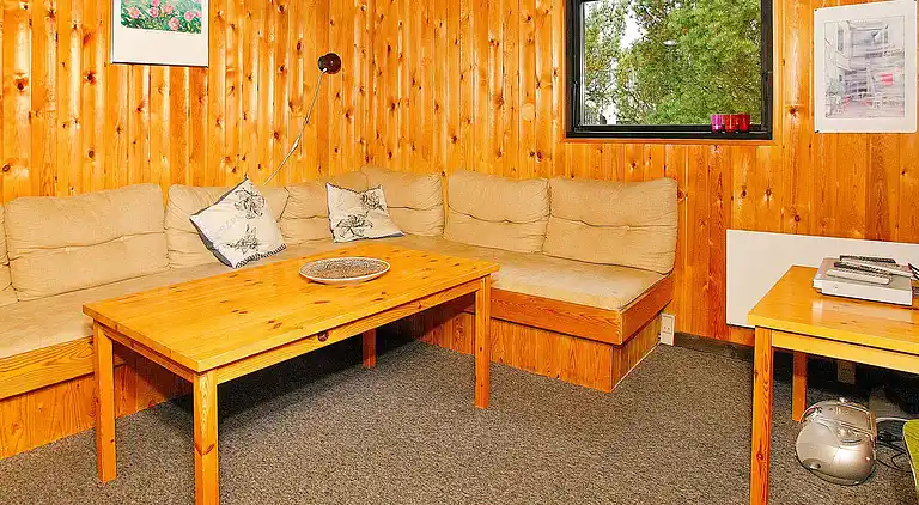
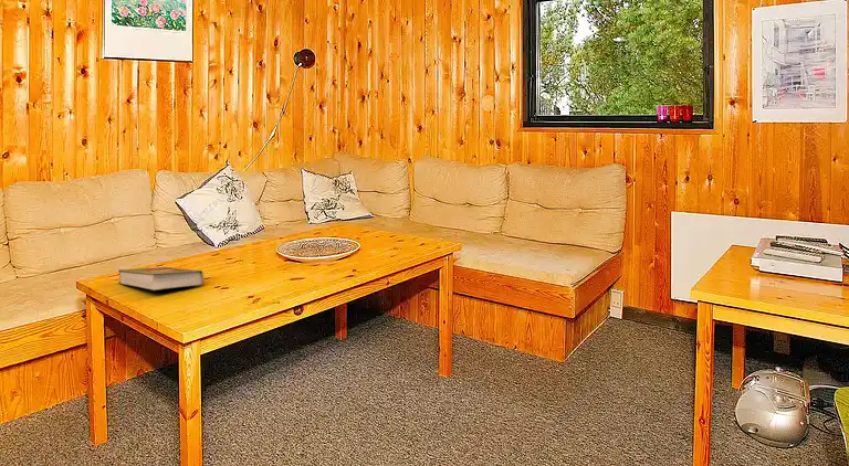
+ book (160, 276)
